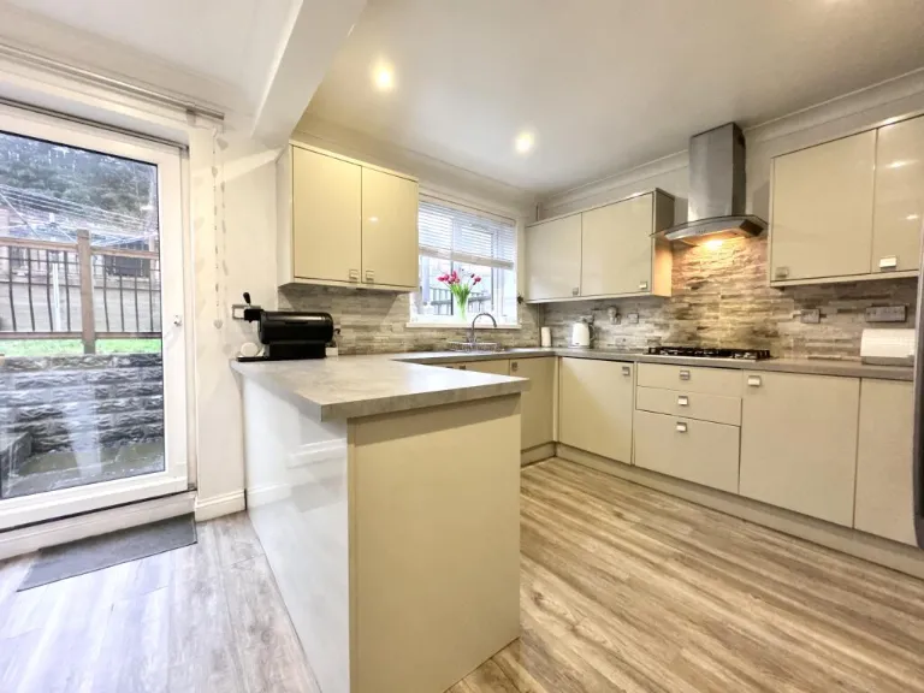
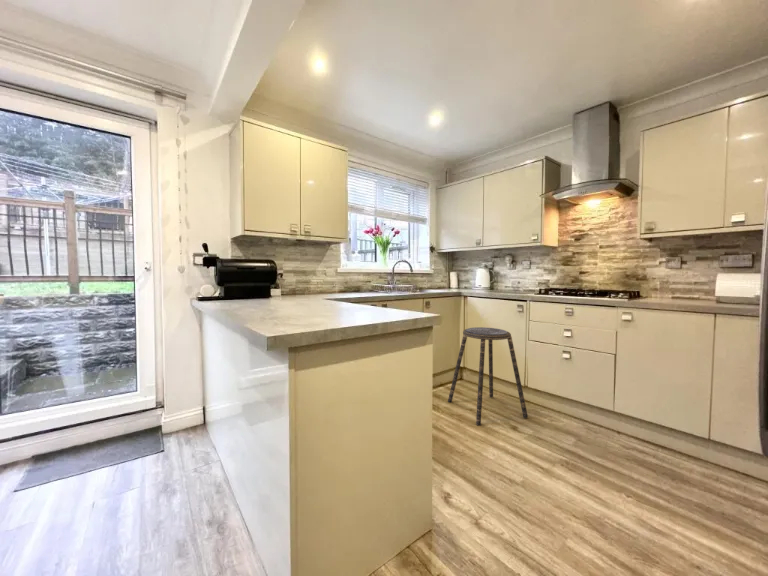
+ stool (483, 370)
